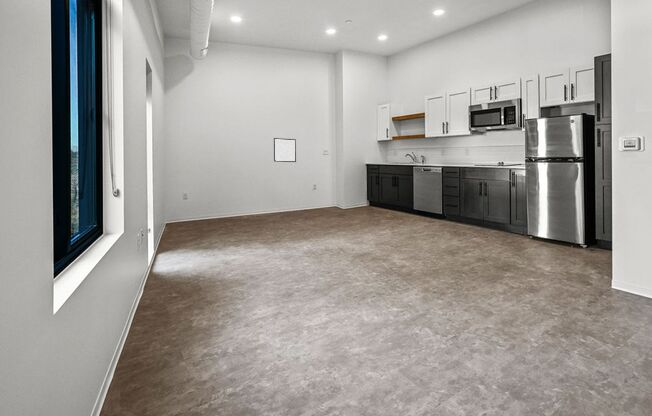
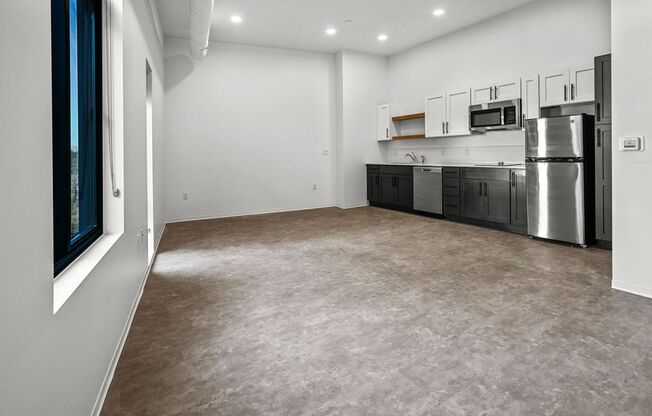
- wall art (285, 150)
